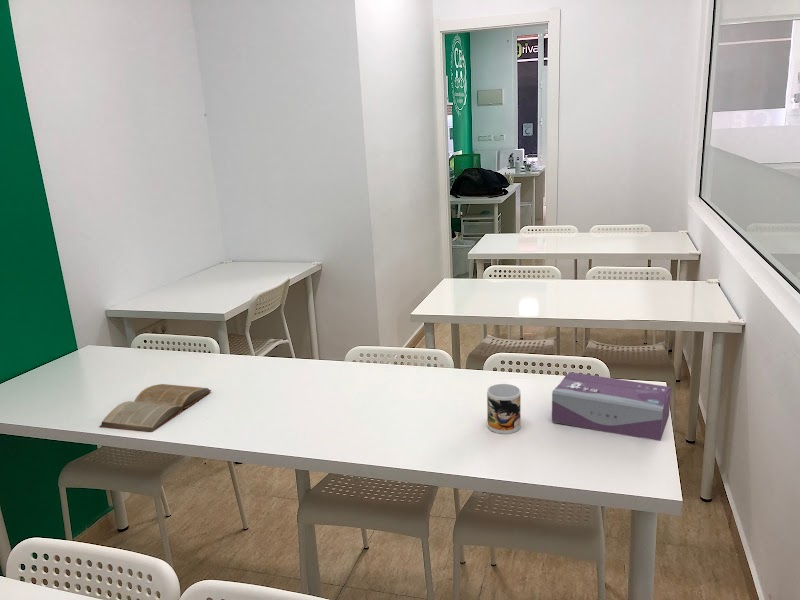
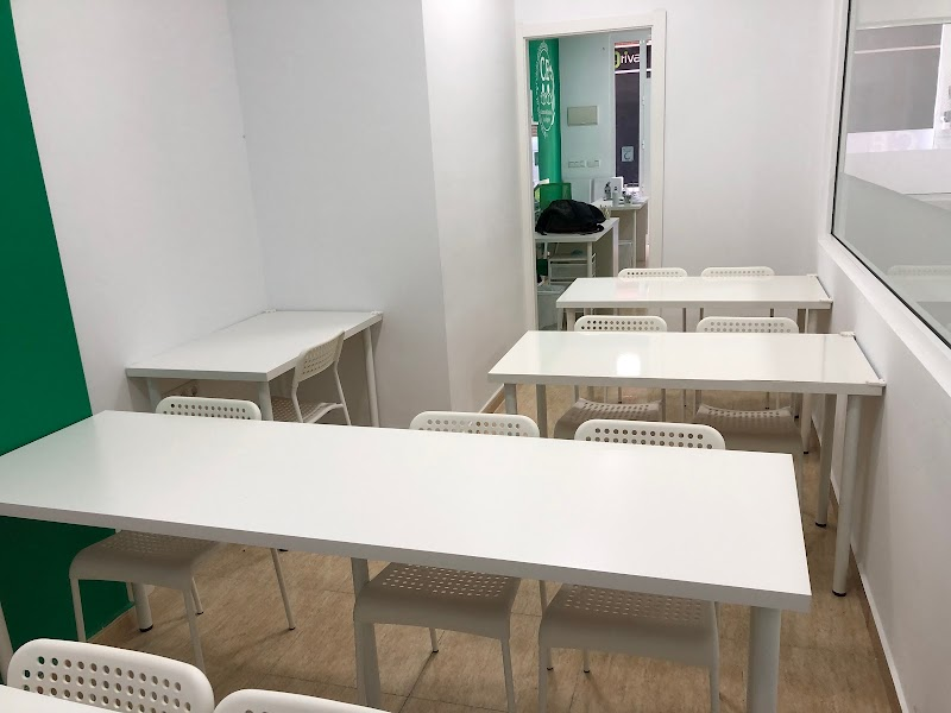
- mug (504, 405)
- book (157, 403)
- tissue box (611, 403)
